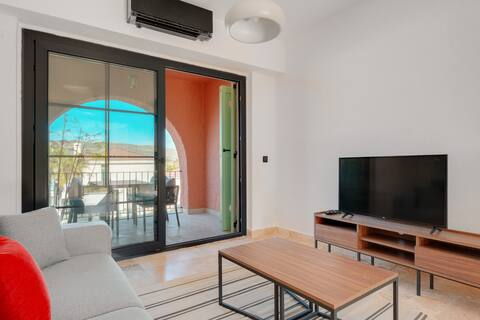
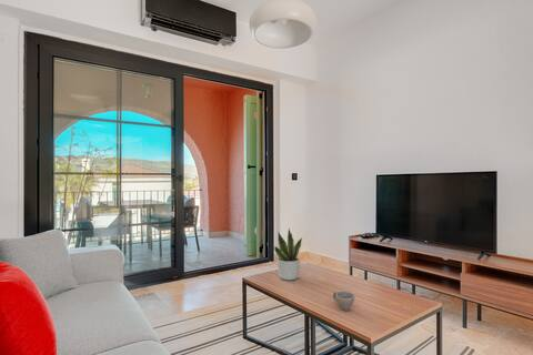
+ potted plant (289, 252)
+ cup (342, 301)
